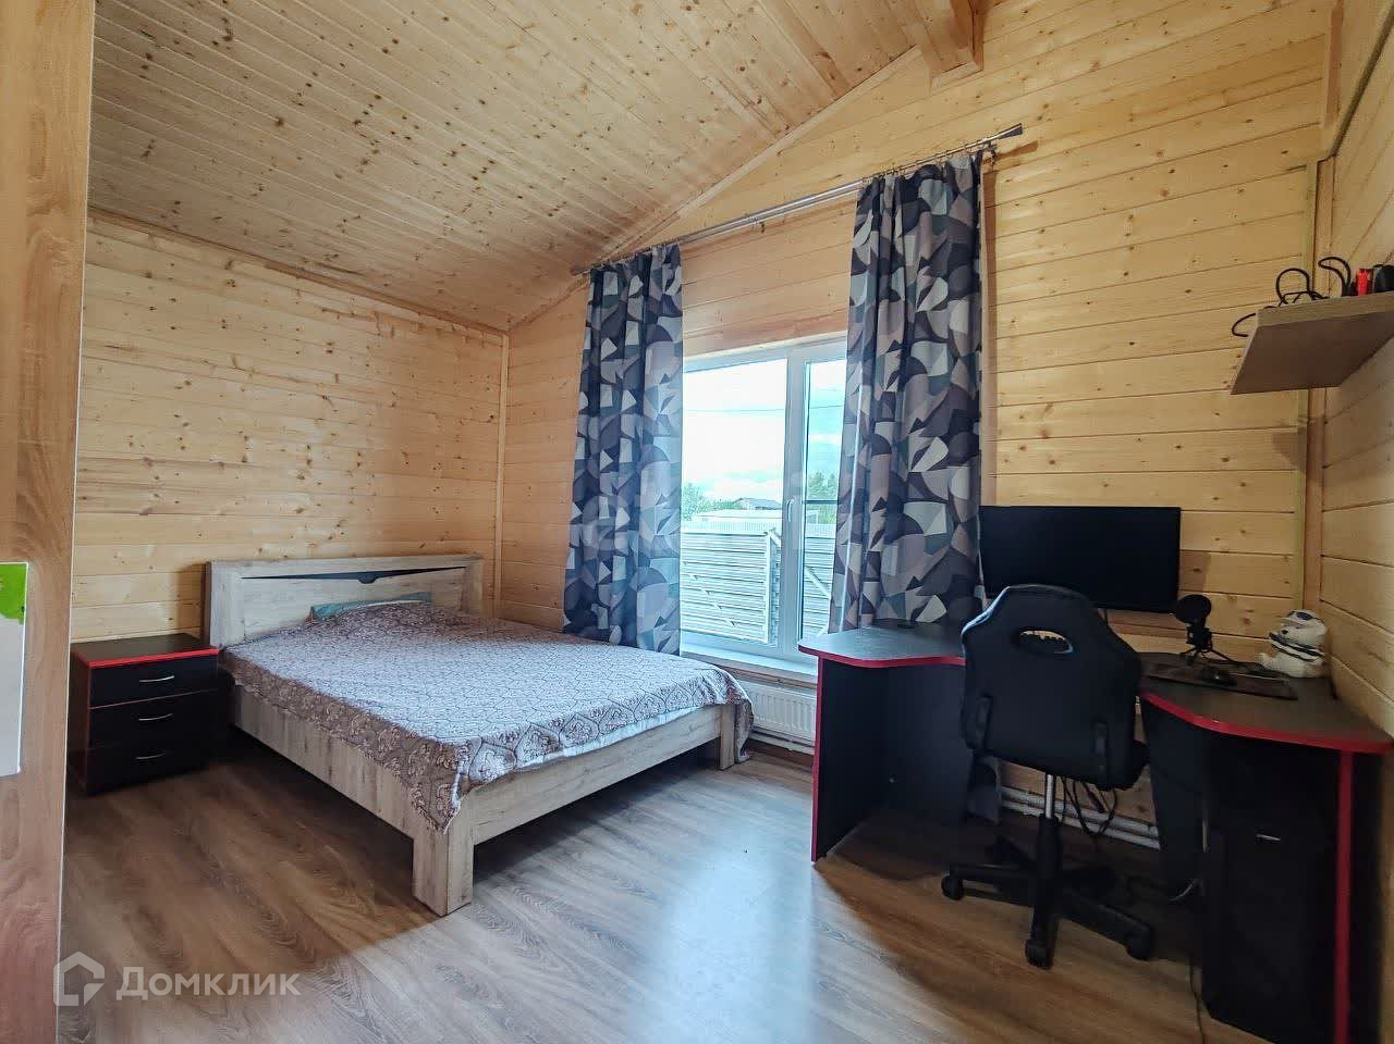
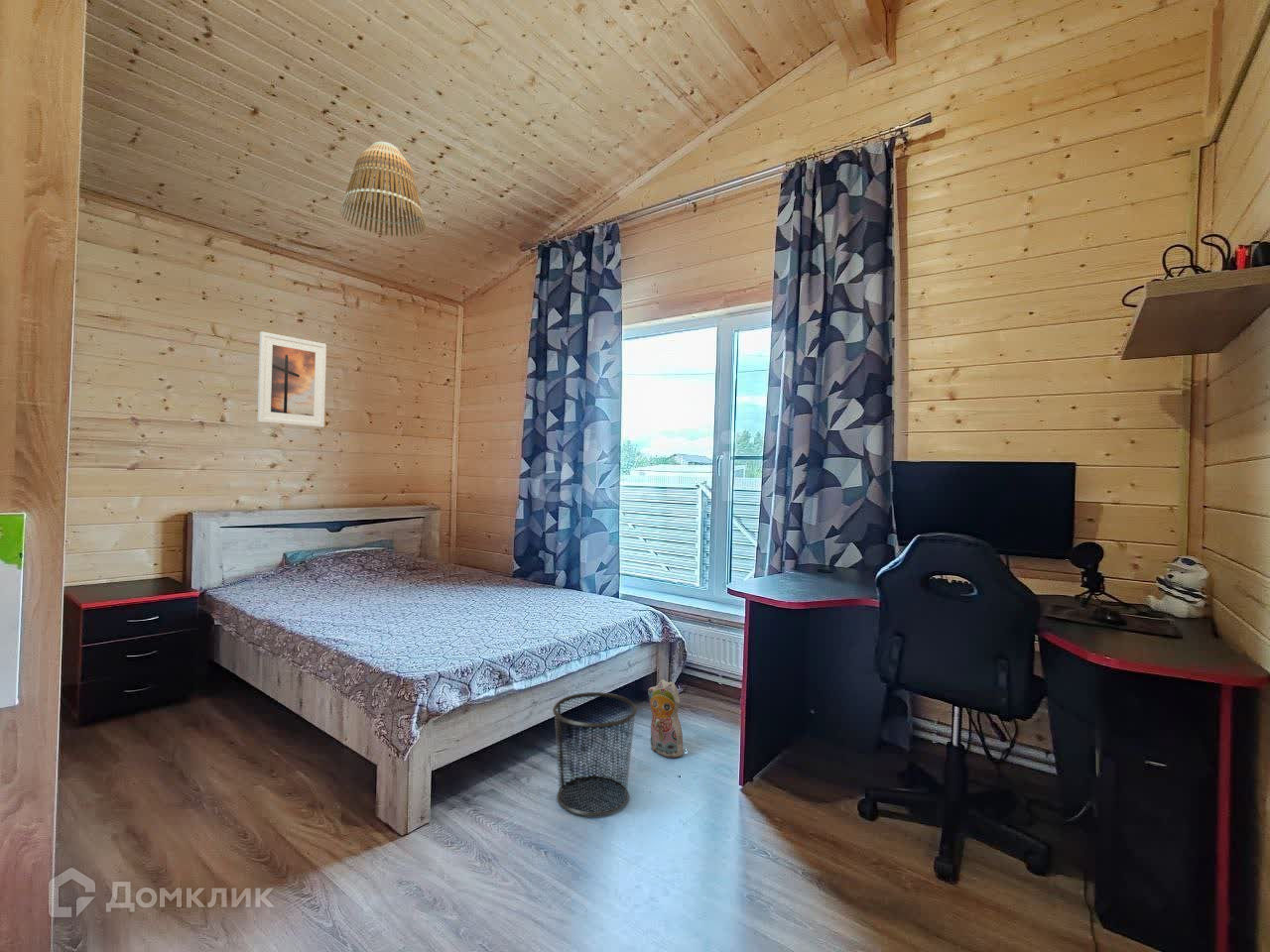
+ lamp shade (383, 183)
+ plush toy (664, 715)
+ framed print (293, 381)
+ waste bin (593, 752)
